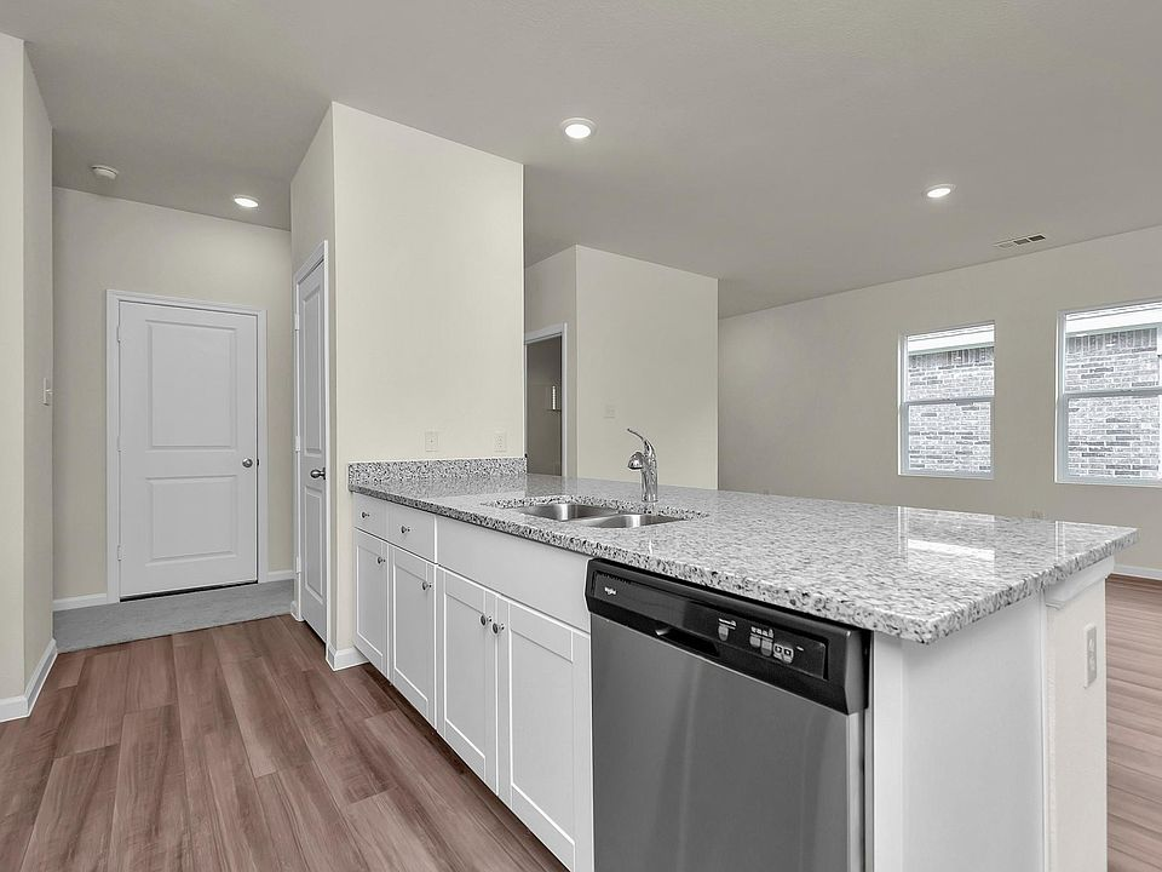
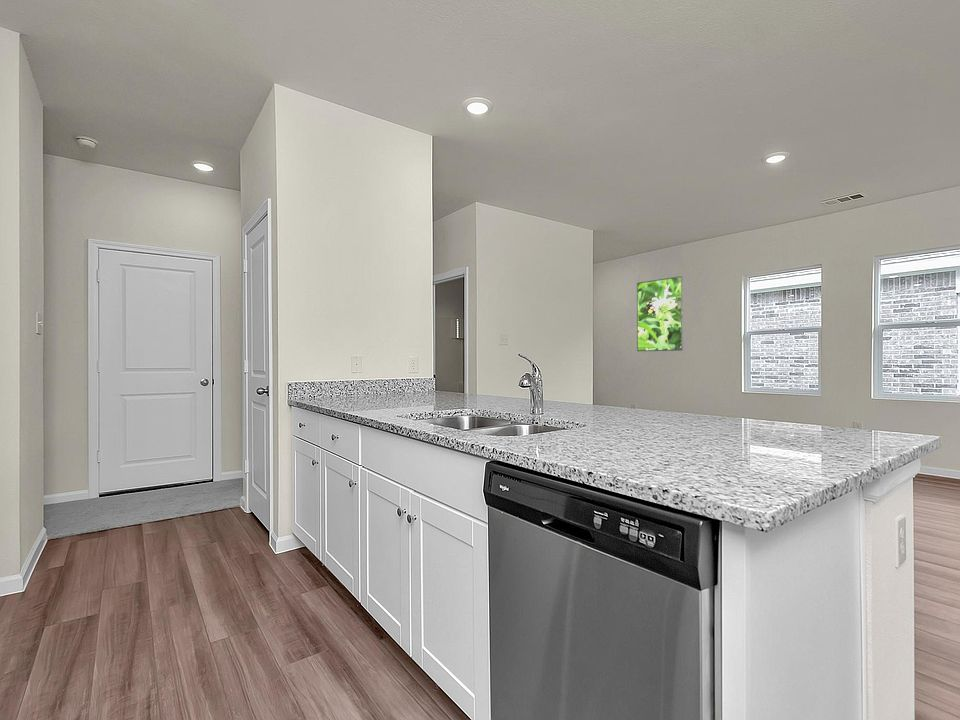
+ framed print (658, 315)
